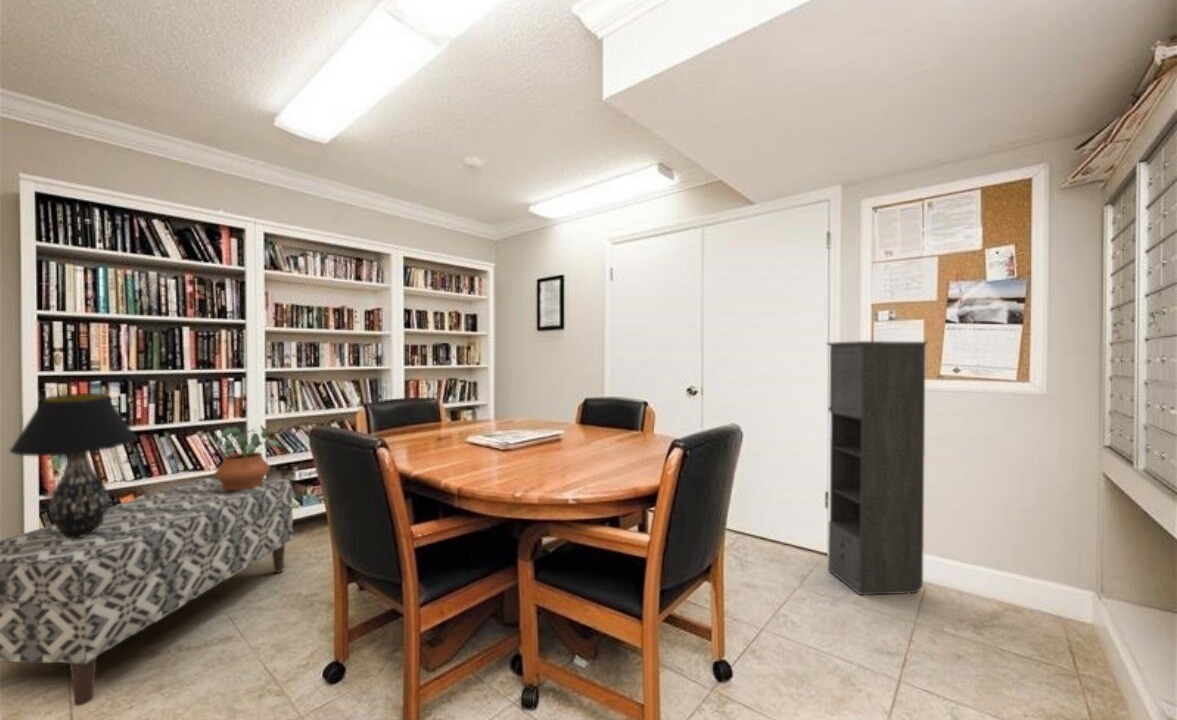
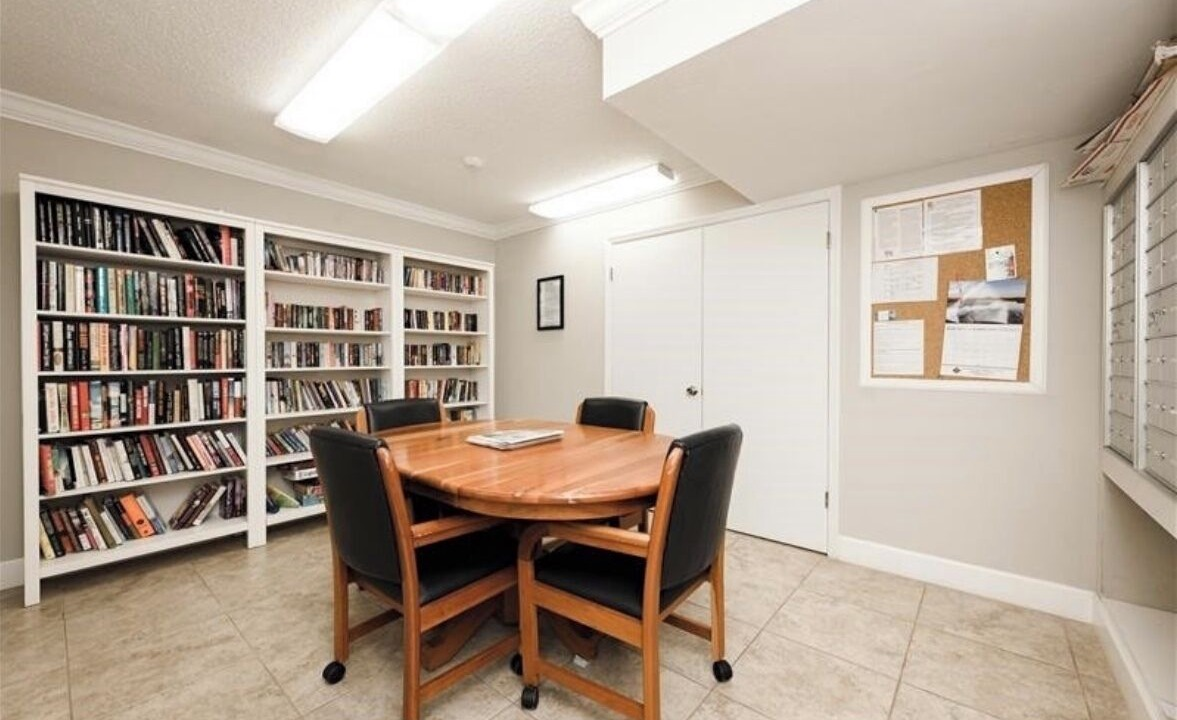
- storage cabinet (873, 462)
- bench (160, 564)
- table lamp (80, 465)
- potted plant (249, 455)
